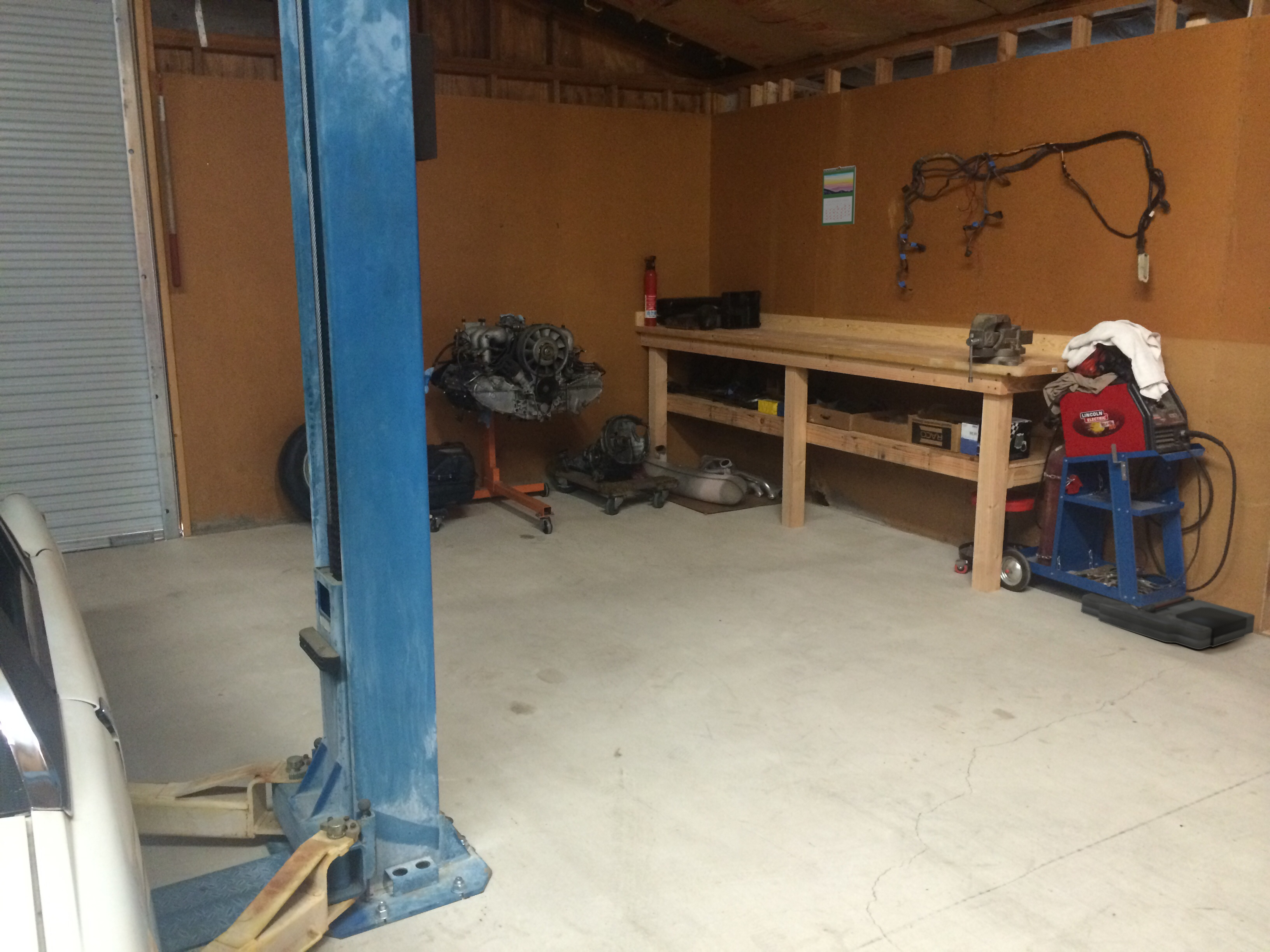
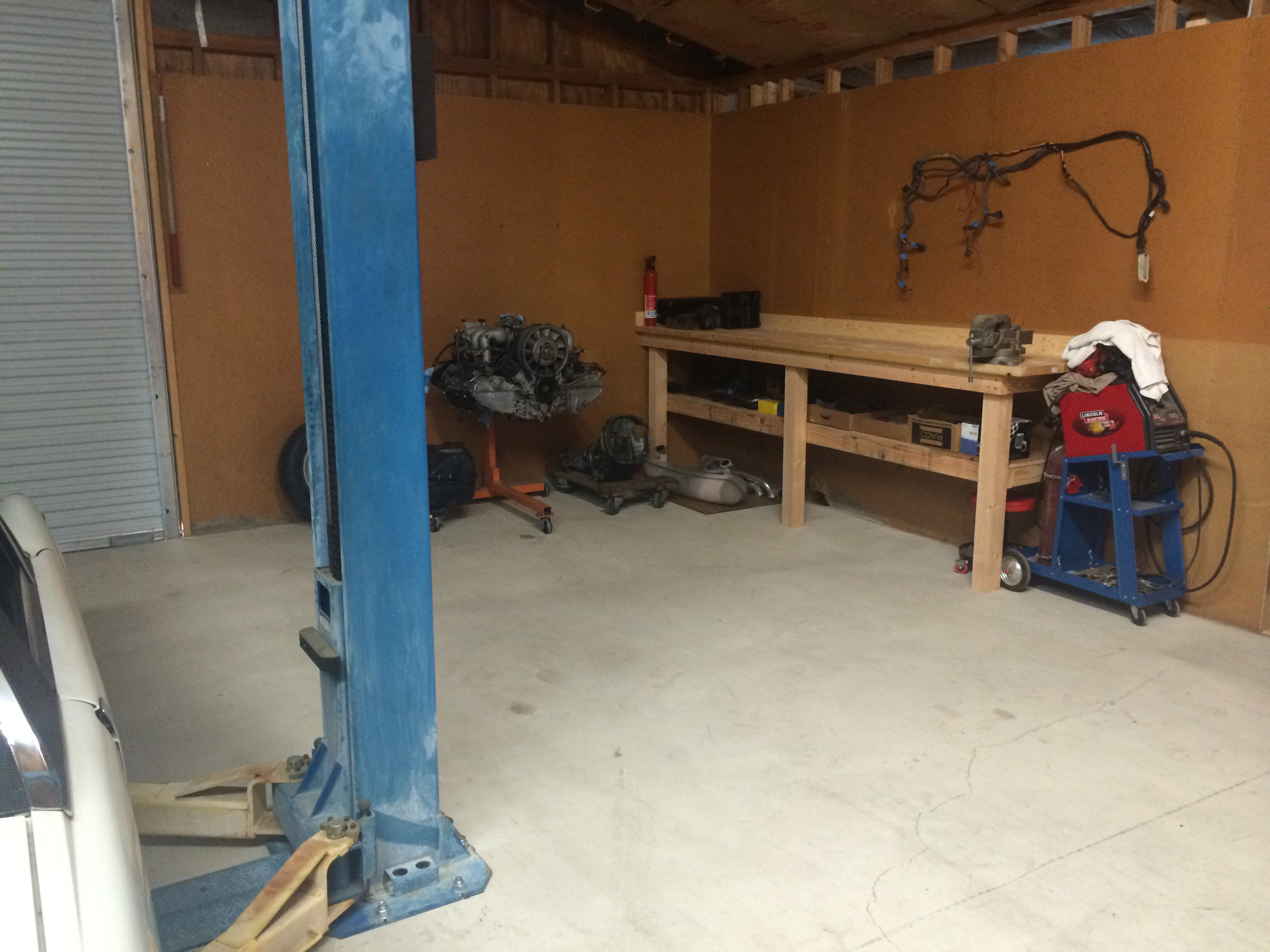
- calendar (838, 196)
- toolbox (1163, 612)
